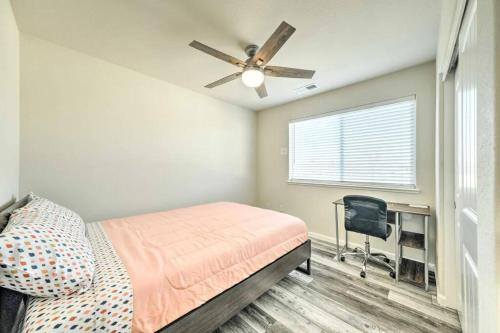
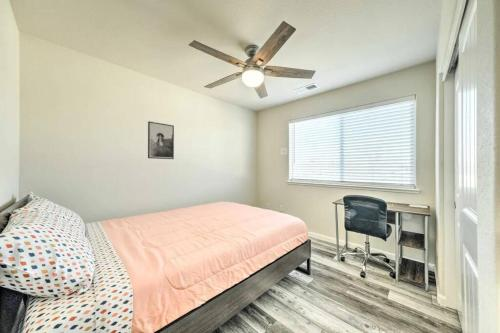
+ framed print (161, 141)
